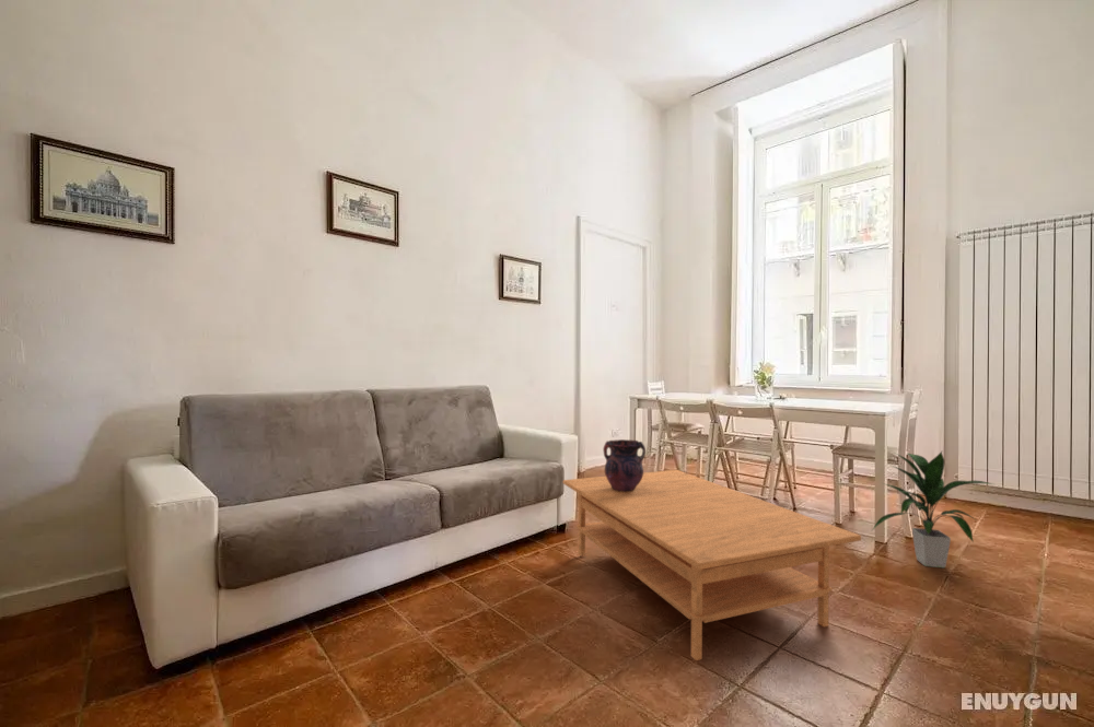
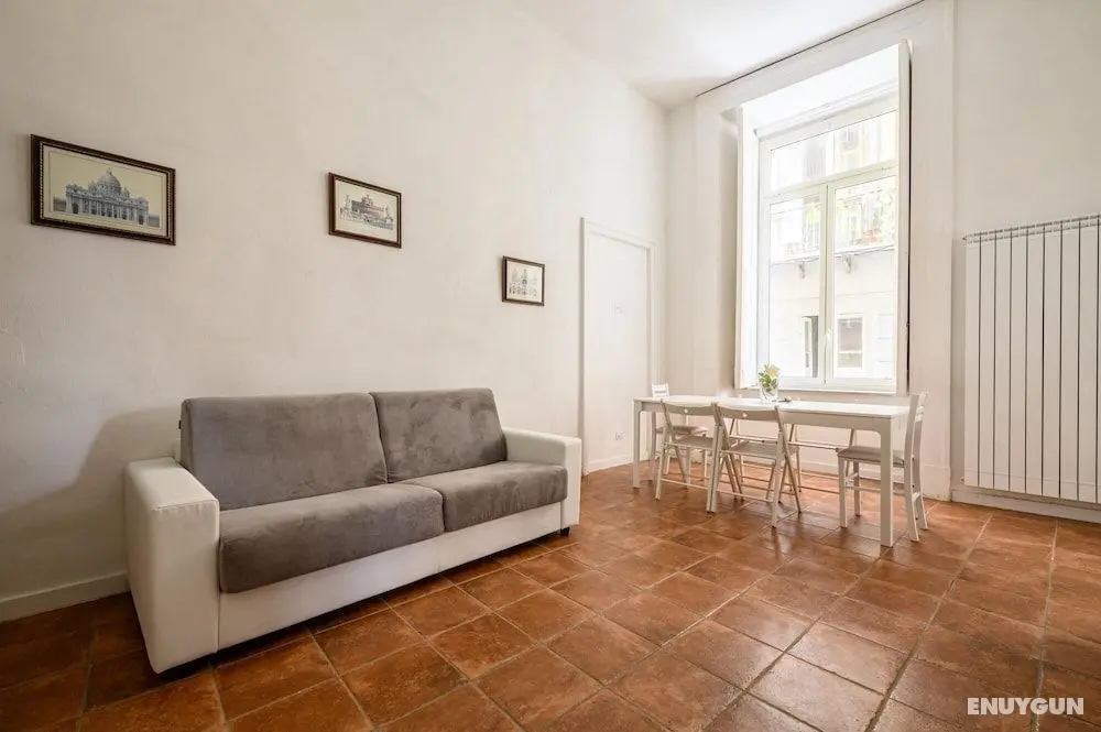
- indoor plant (924, 504)
- coffee table (684, 543)
- vase (624, 465)
